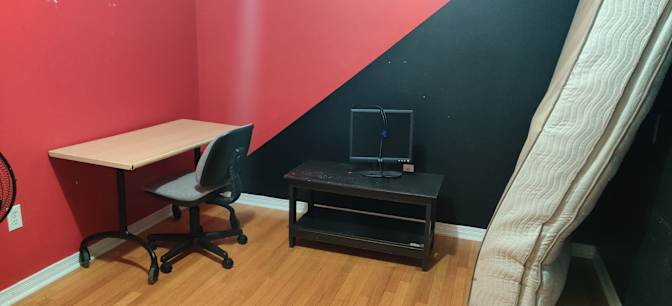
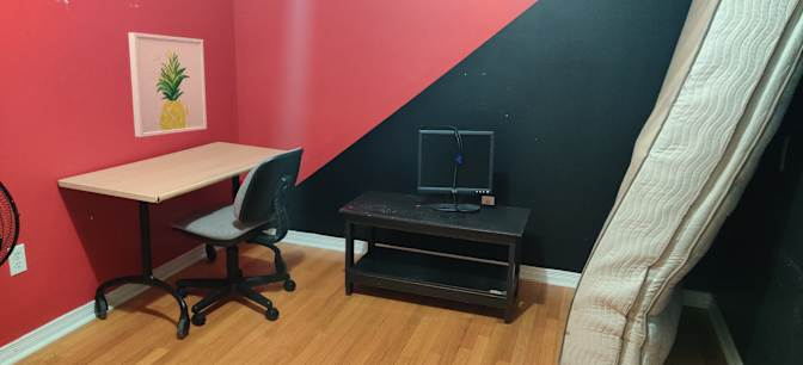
+ wall art (171, 85)
